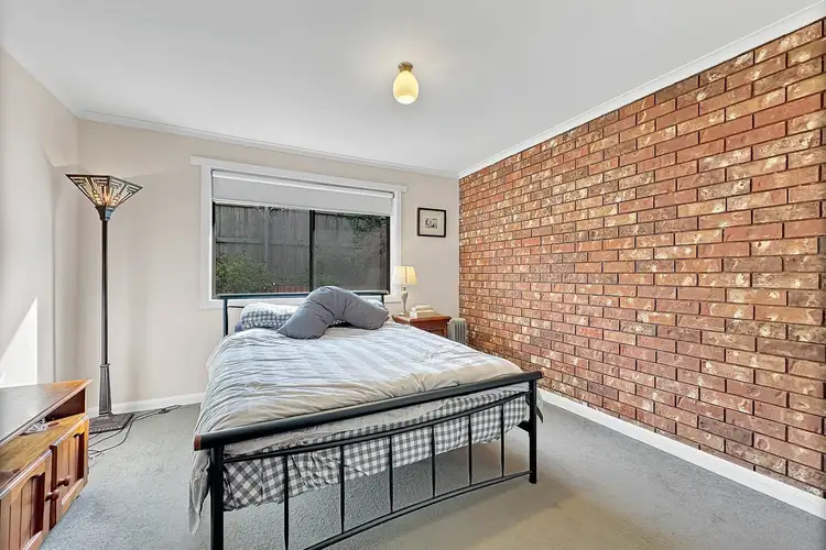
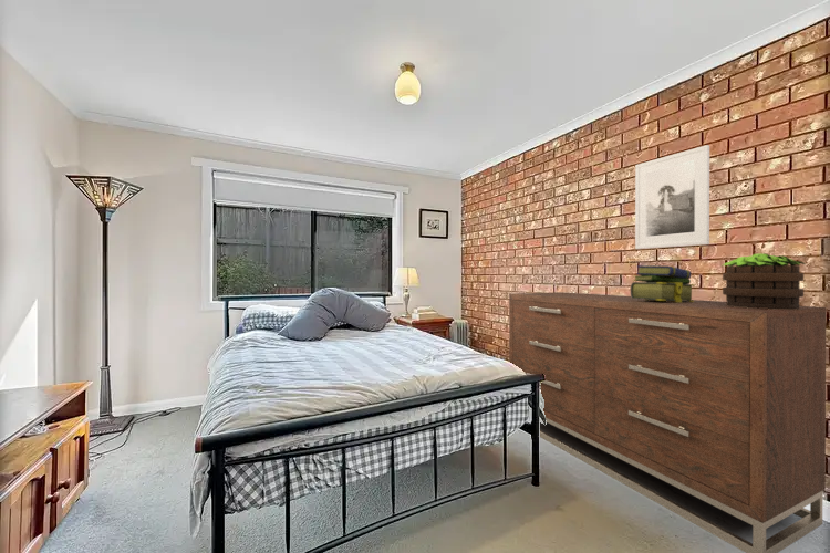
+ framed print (668, 201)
+ potted plant (760, 280)
+ stack of books (661, 282)
+ dresser (624, 378)
